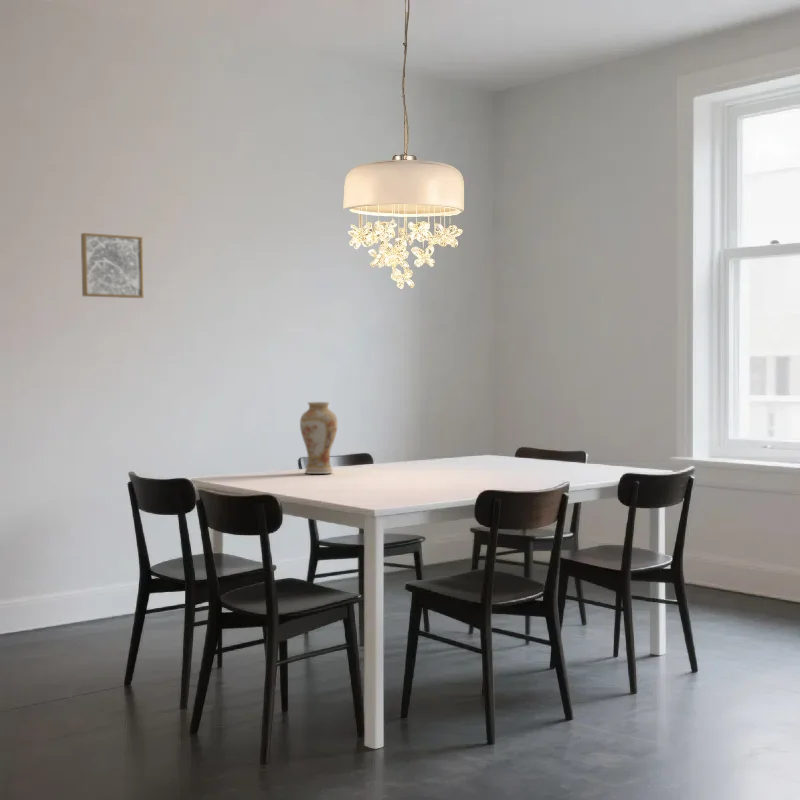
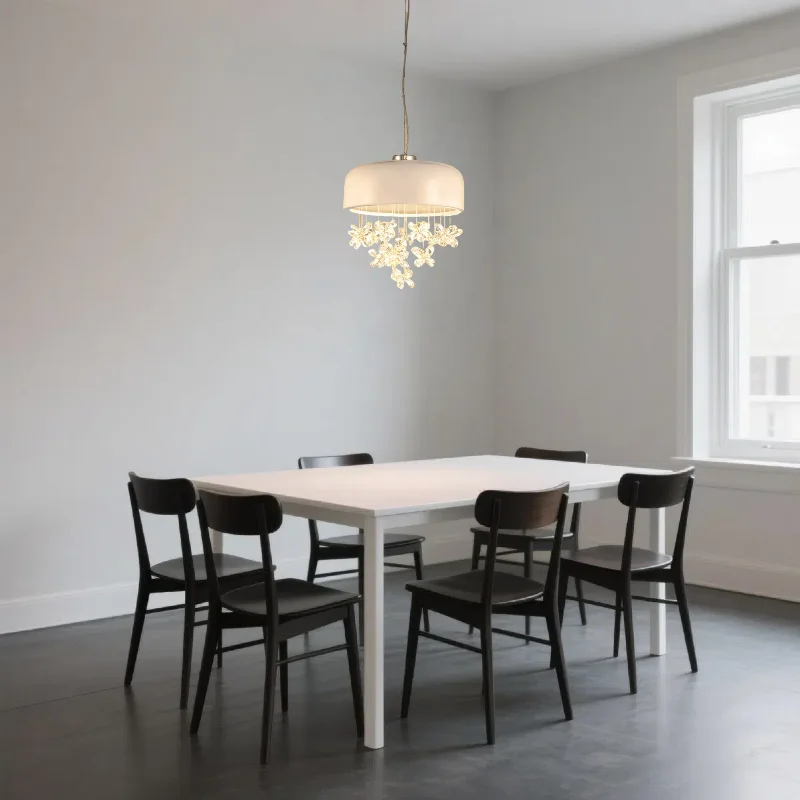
- vase (318, 437)
- wall art (112, 266)
